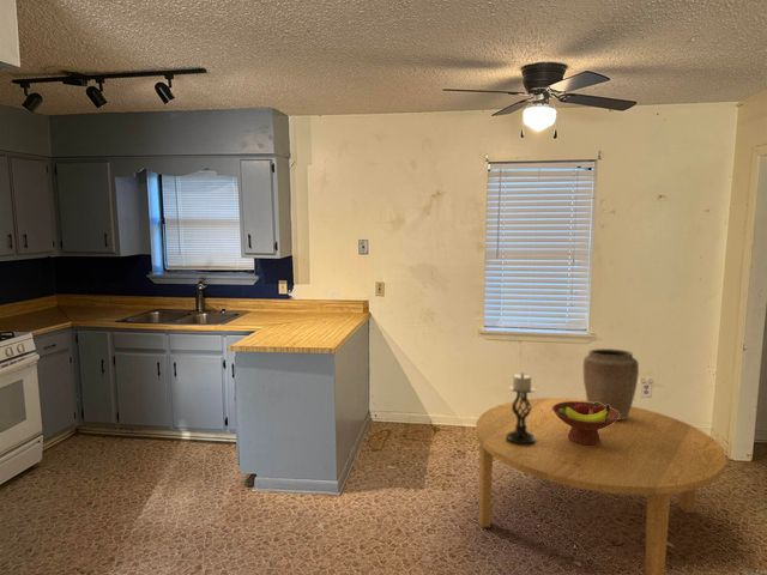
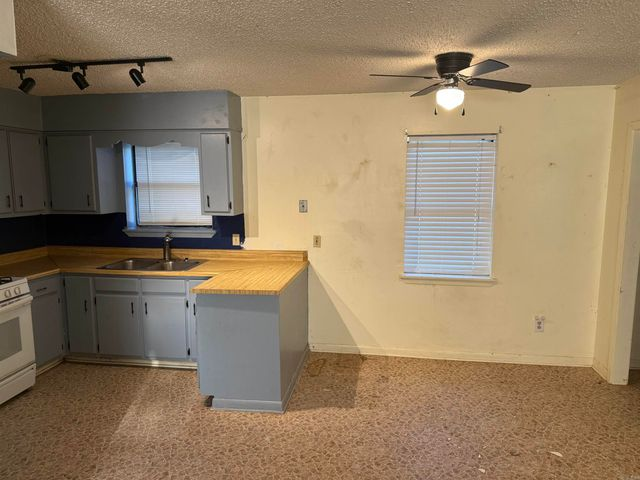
- vase (609, 382)
- fruit bowl (584, 419)
- dining table (588, 474)
- candle holder (520, 406)
